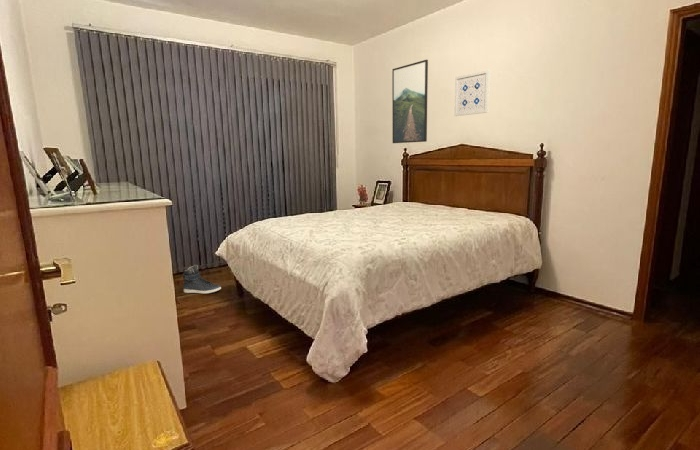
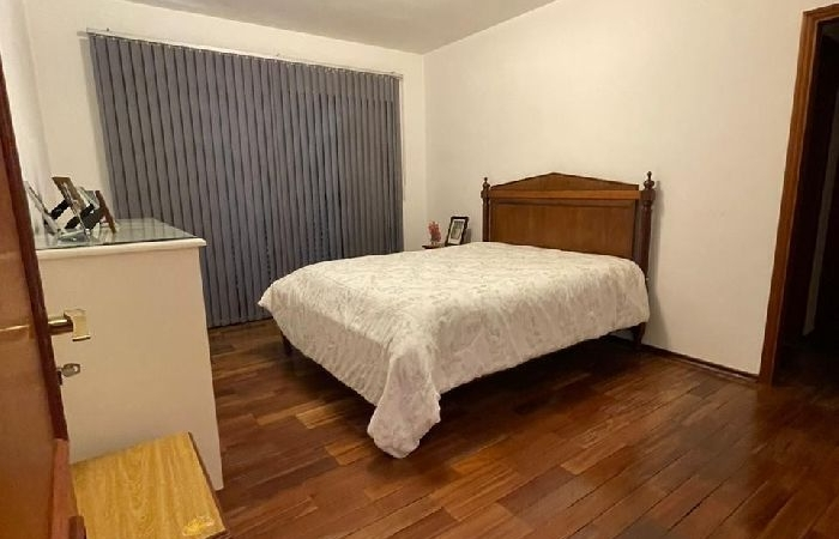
- sneaker (201, 278)
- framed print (409, 104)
- wall art (471, 94)
